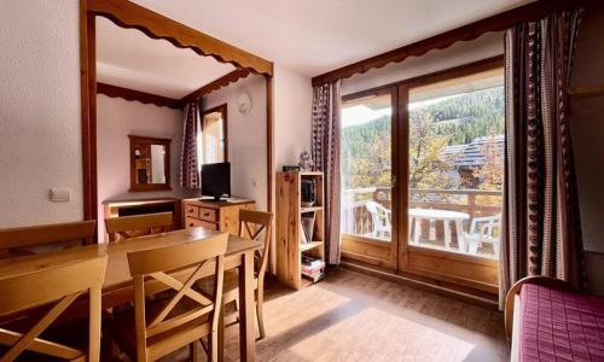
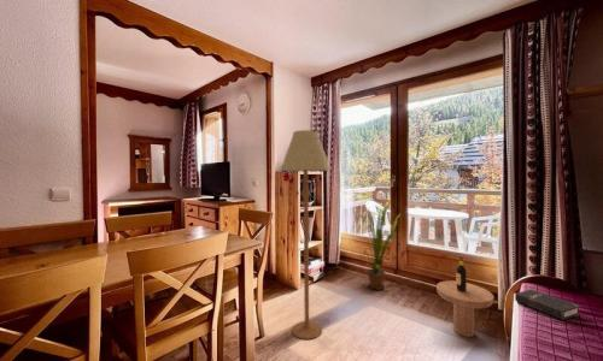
+ house plant (375, 244)
+ floor lamp (305, 231)
+ side table (463, 294)
+ hardback book (545, 303)
